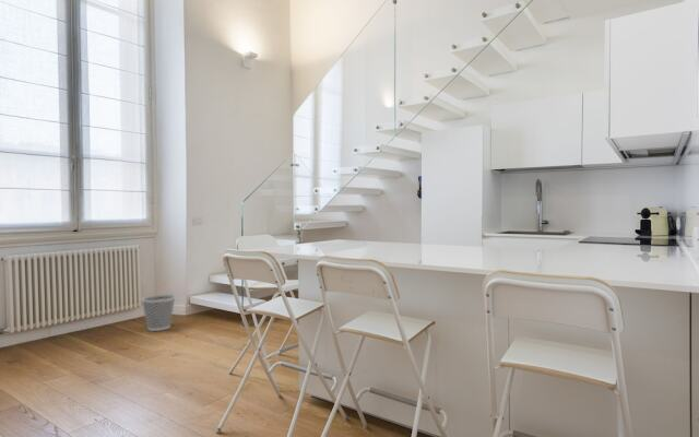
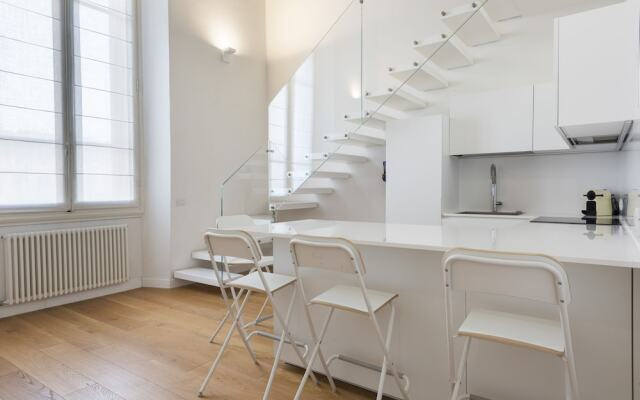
- wastebasket (158, 312)
